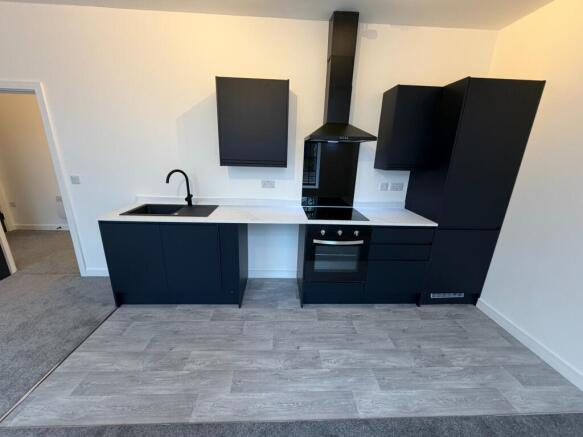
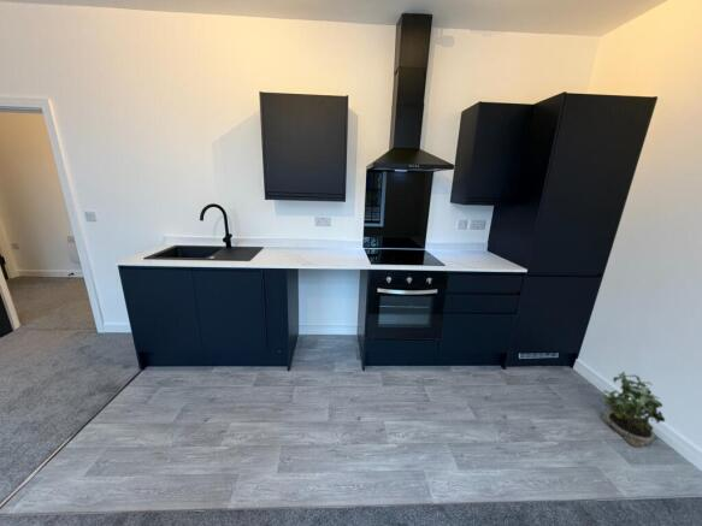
+ potted plant (633, 403)
